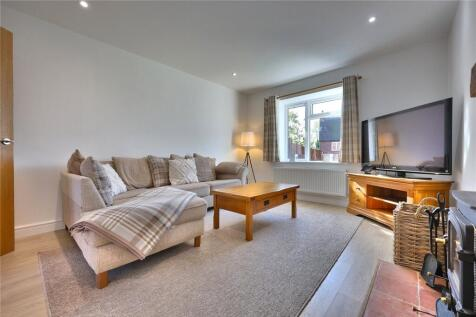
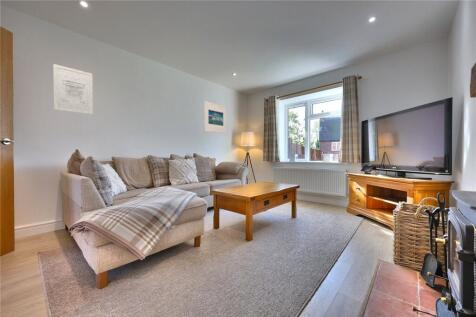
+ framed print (215, 118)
+ wall art (74, 90)
